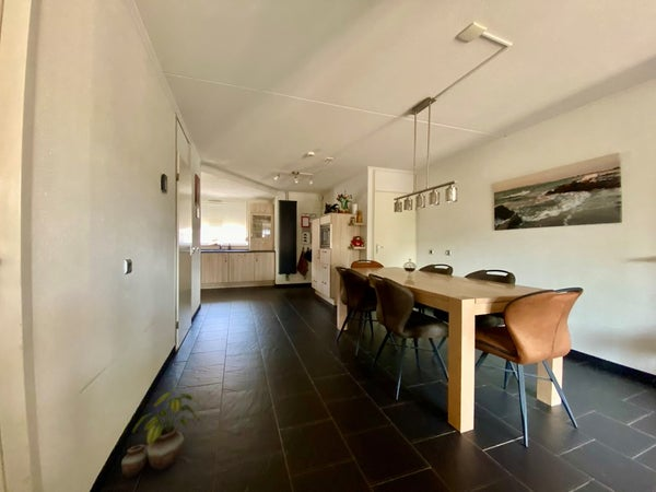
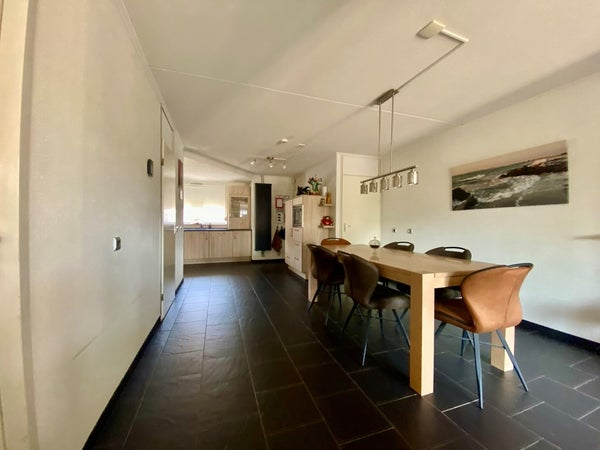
- potted plant (165, 427)
